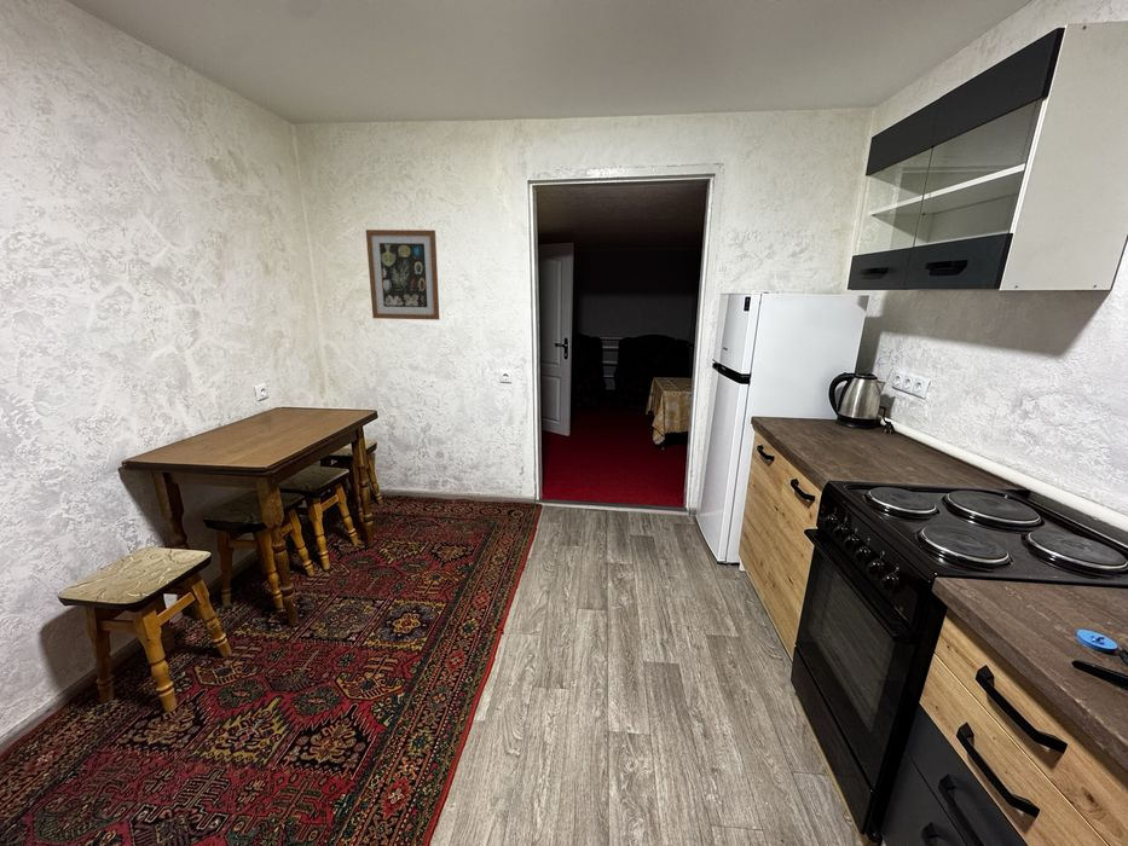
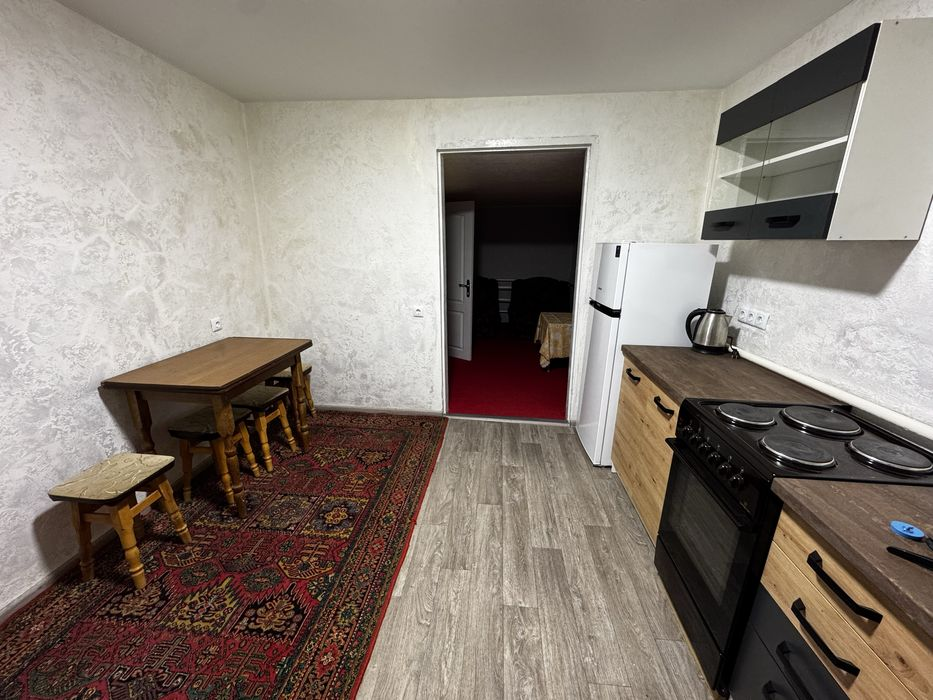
- wall art (403, 276)
